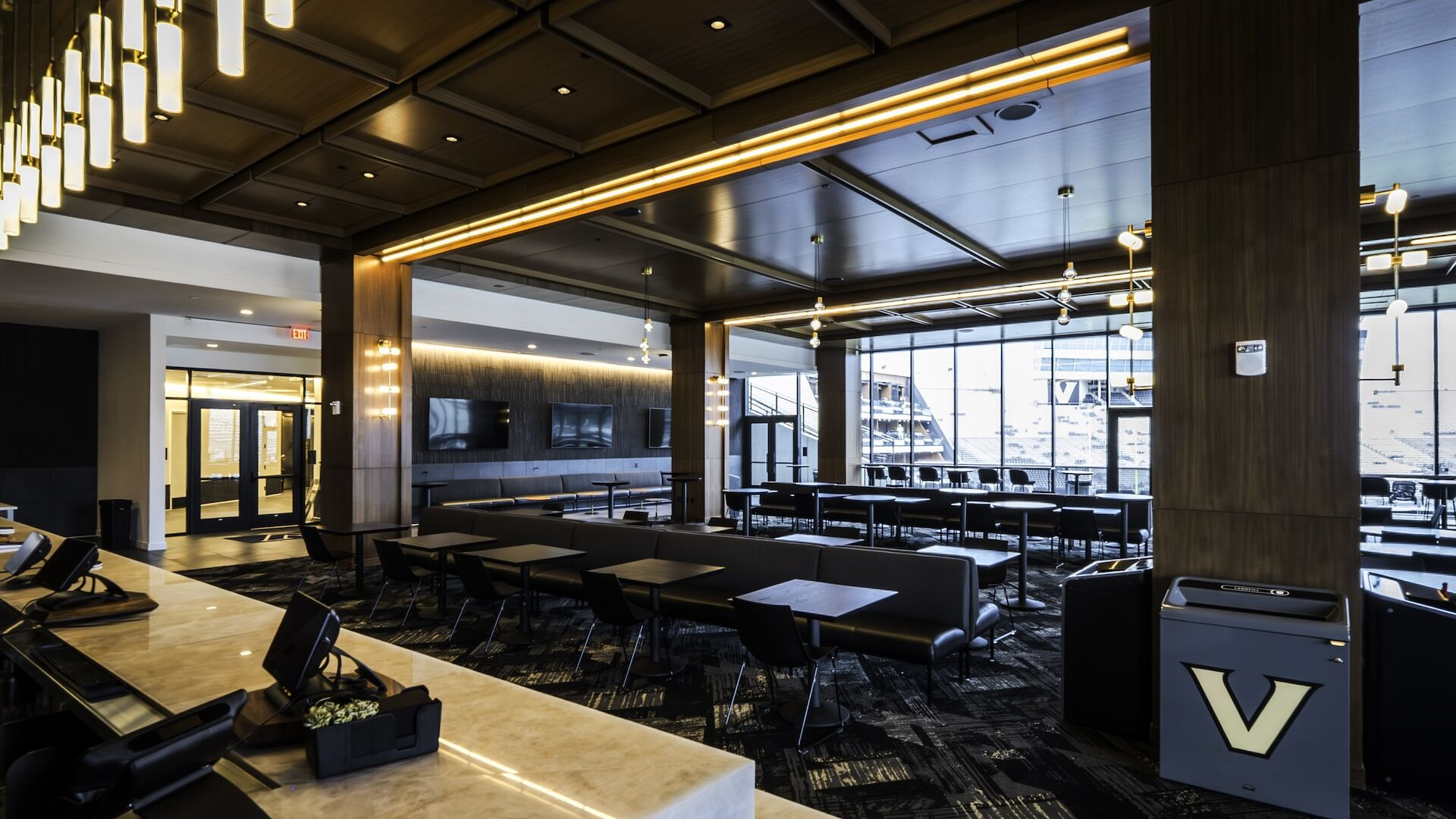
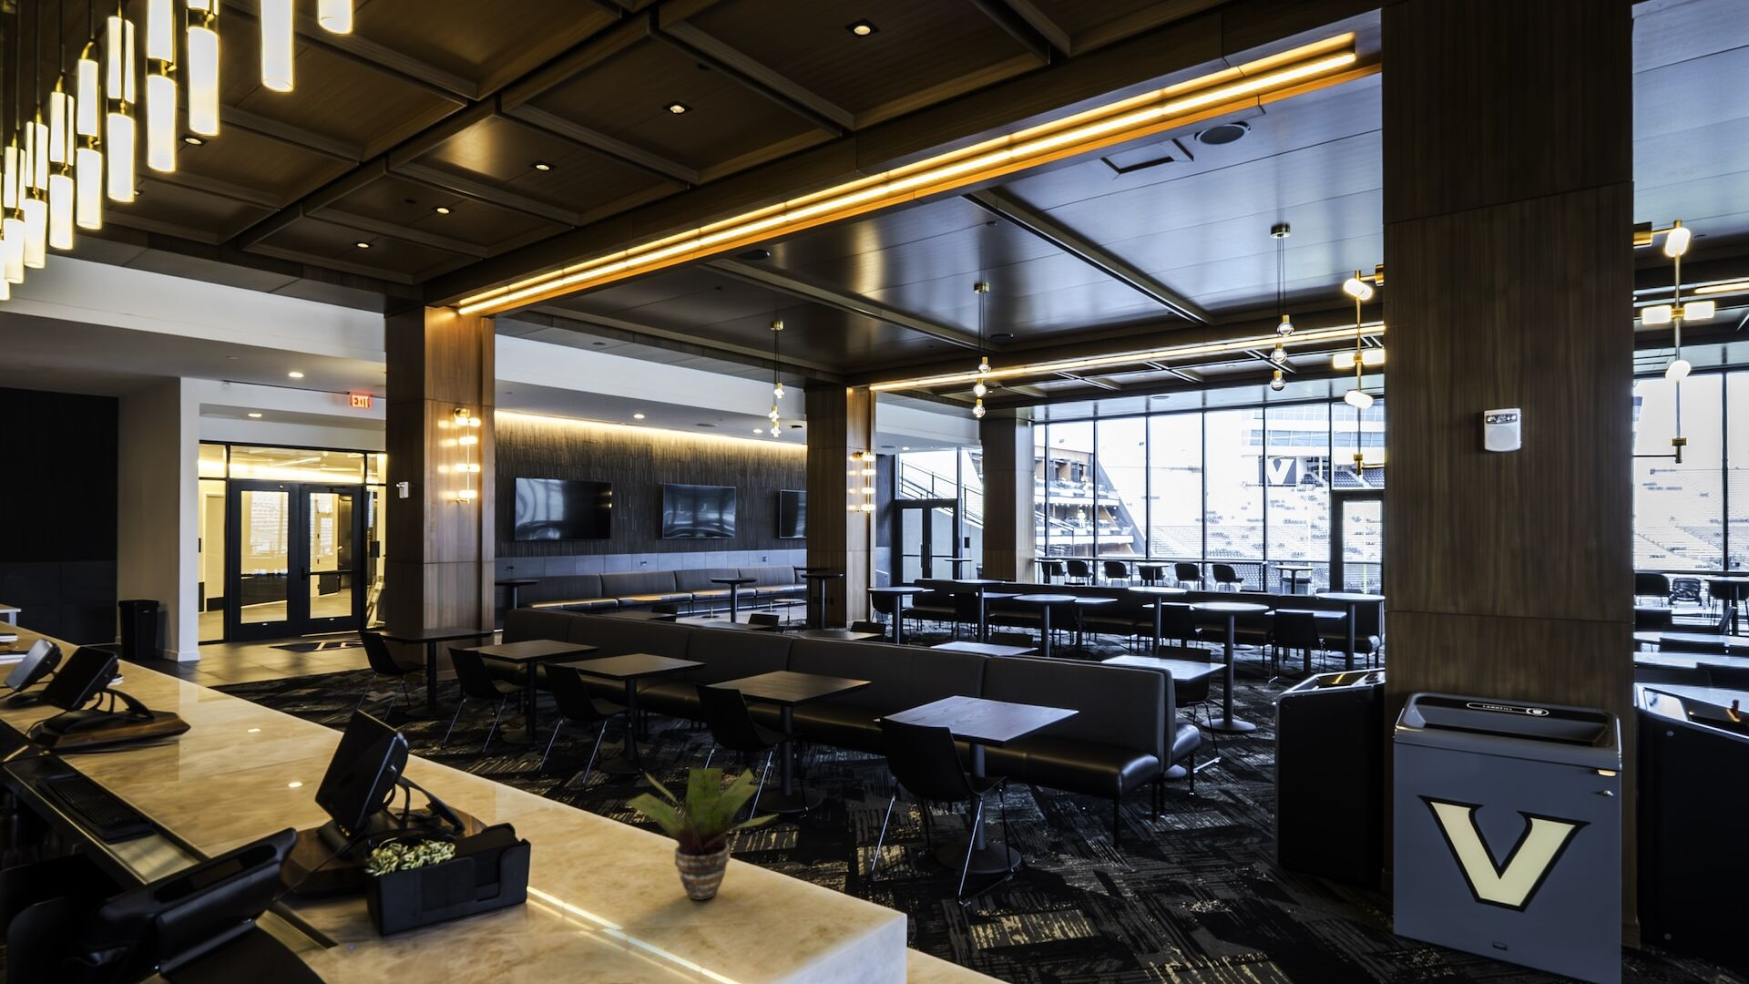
+ potted plant (703, 831)
